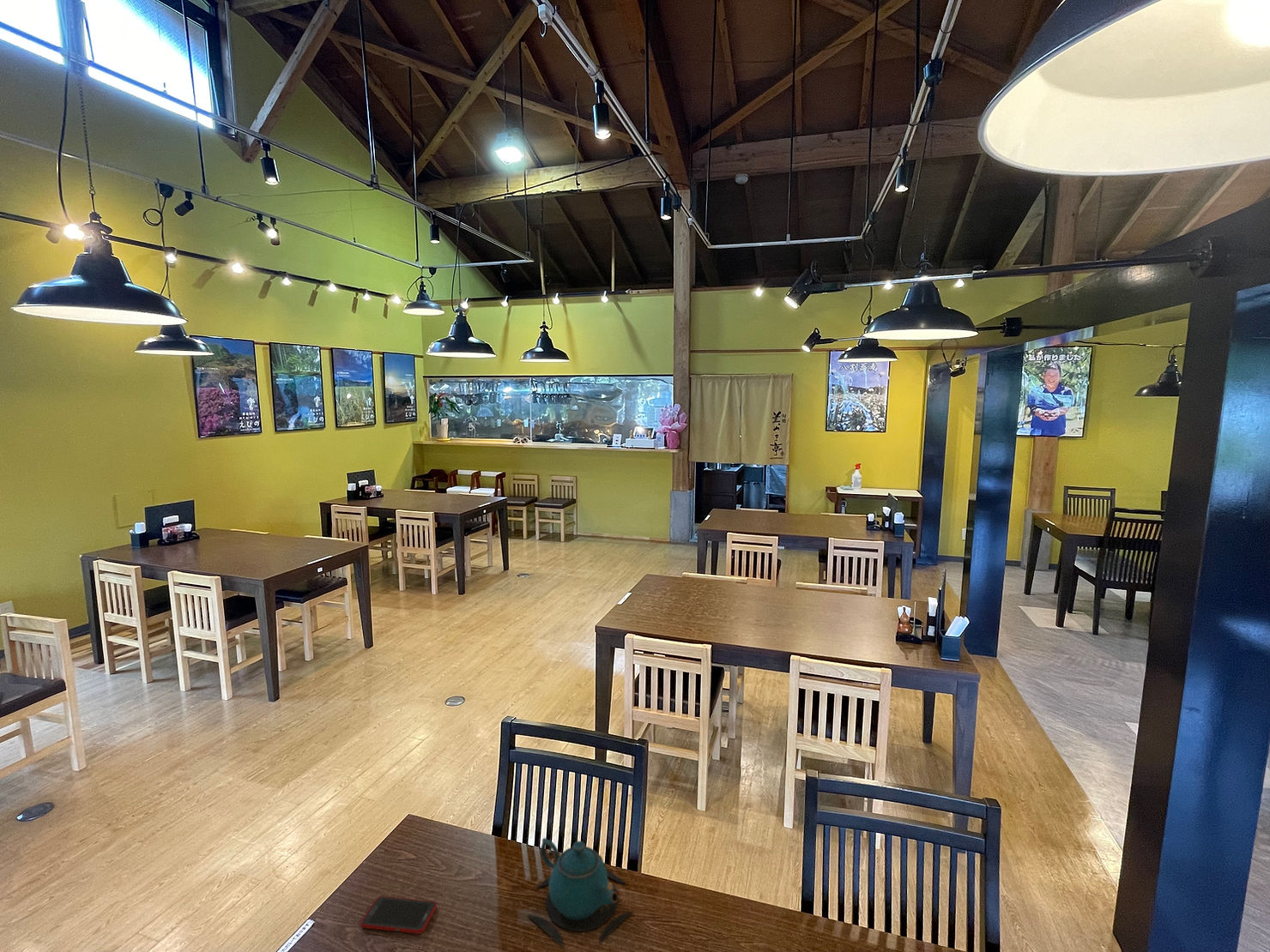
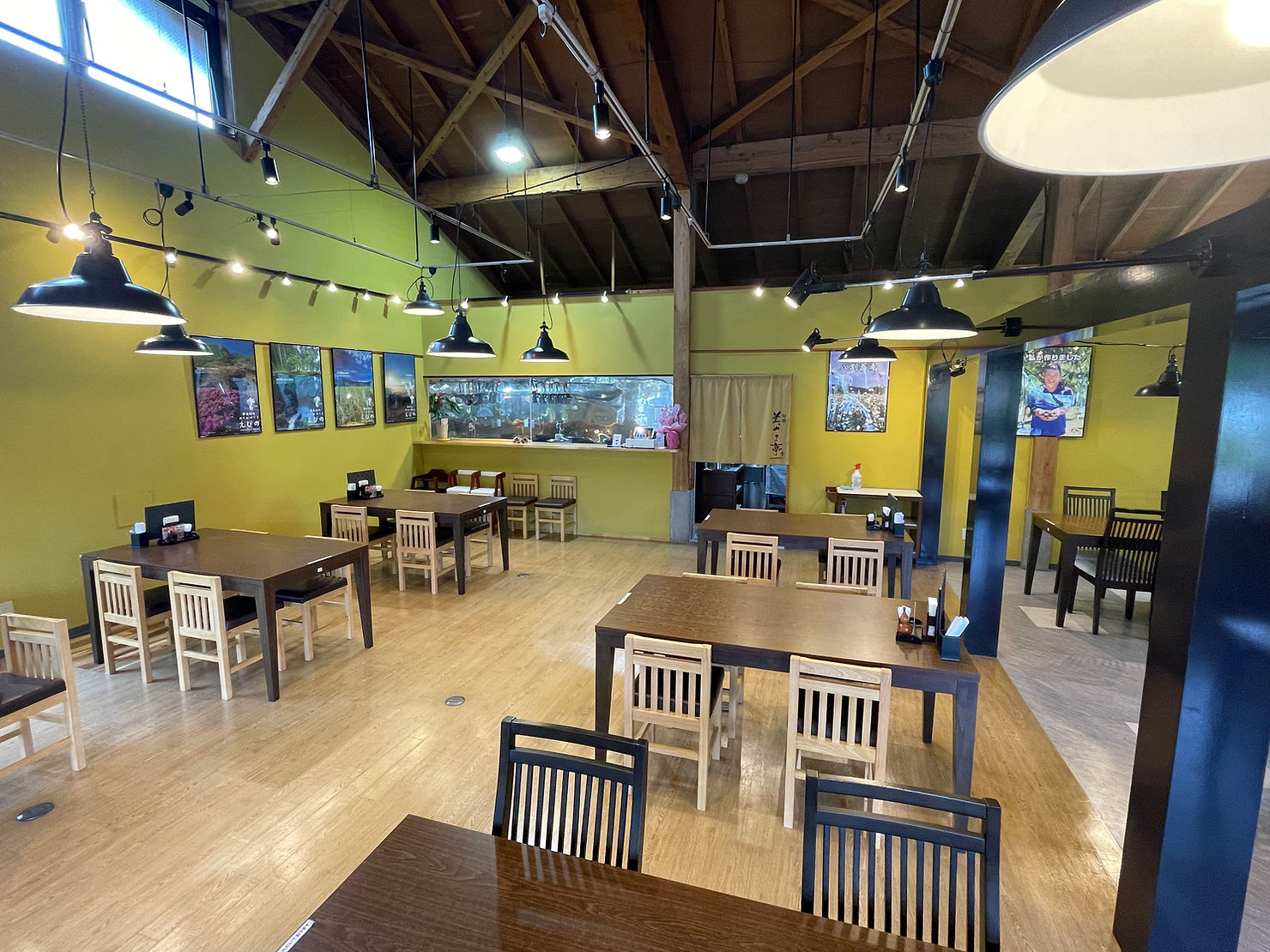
- teapot (579, 871)
- cell phone (399, 914)
